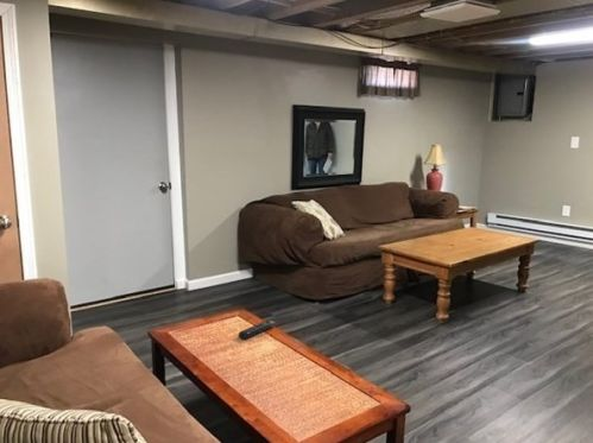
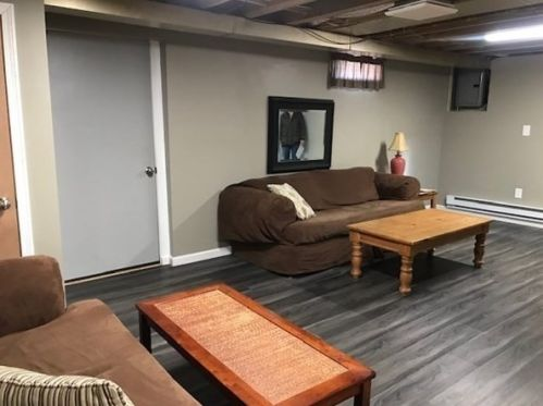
- remote control (258, 328)
